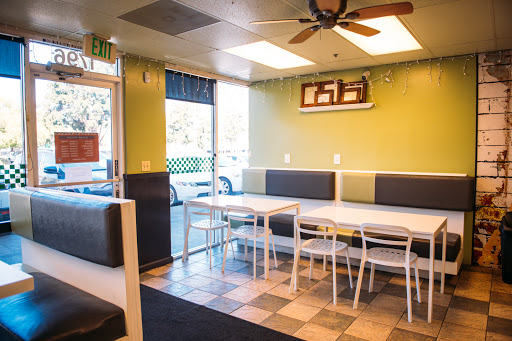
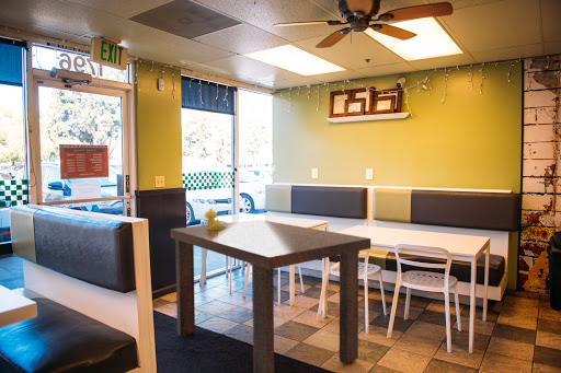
+ dining table (263, 290)
+ decorative vase (214, 218)
